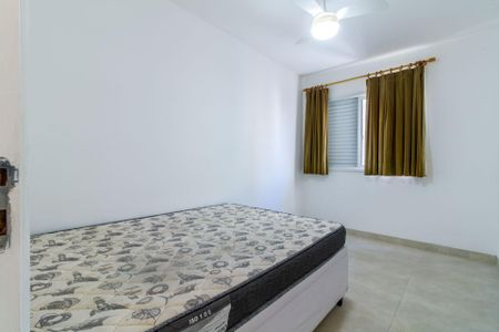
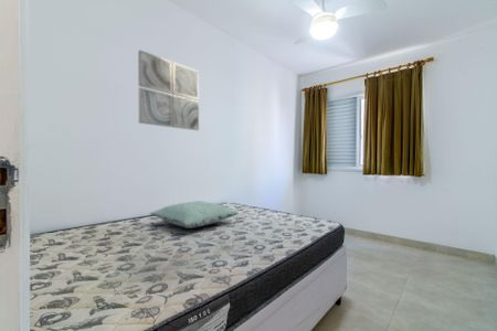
+ pillow (194, 213)
+ wall art (172, 94)
